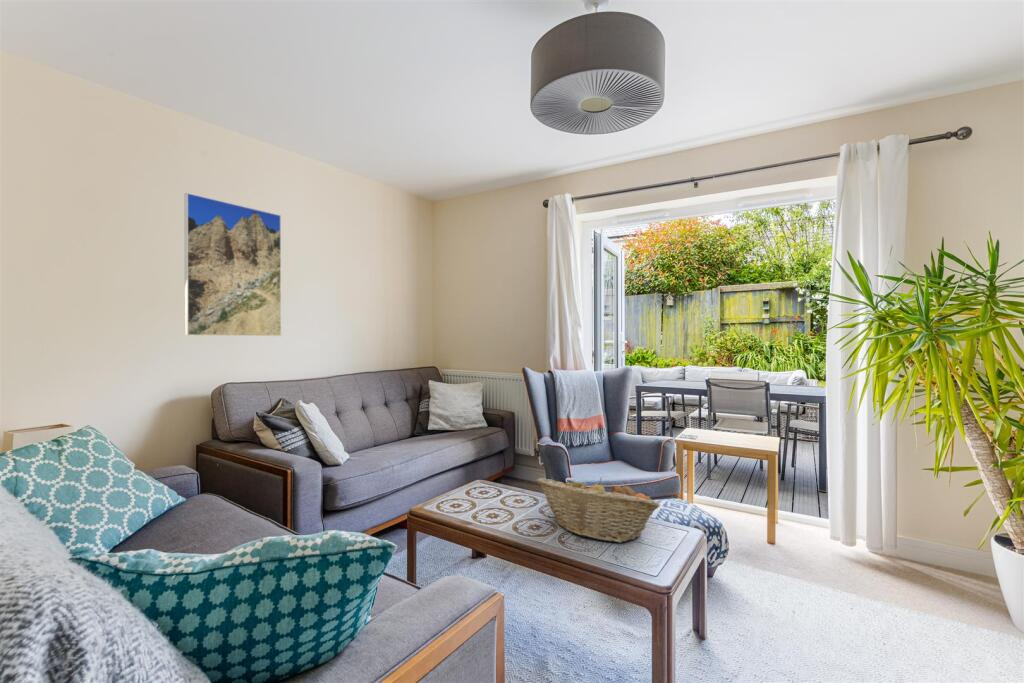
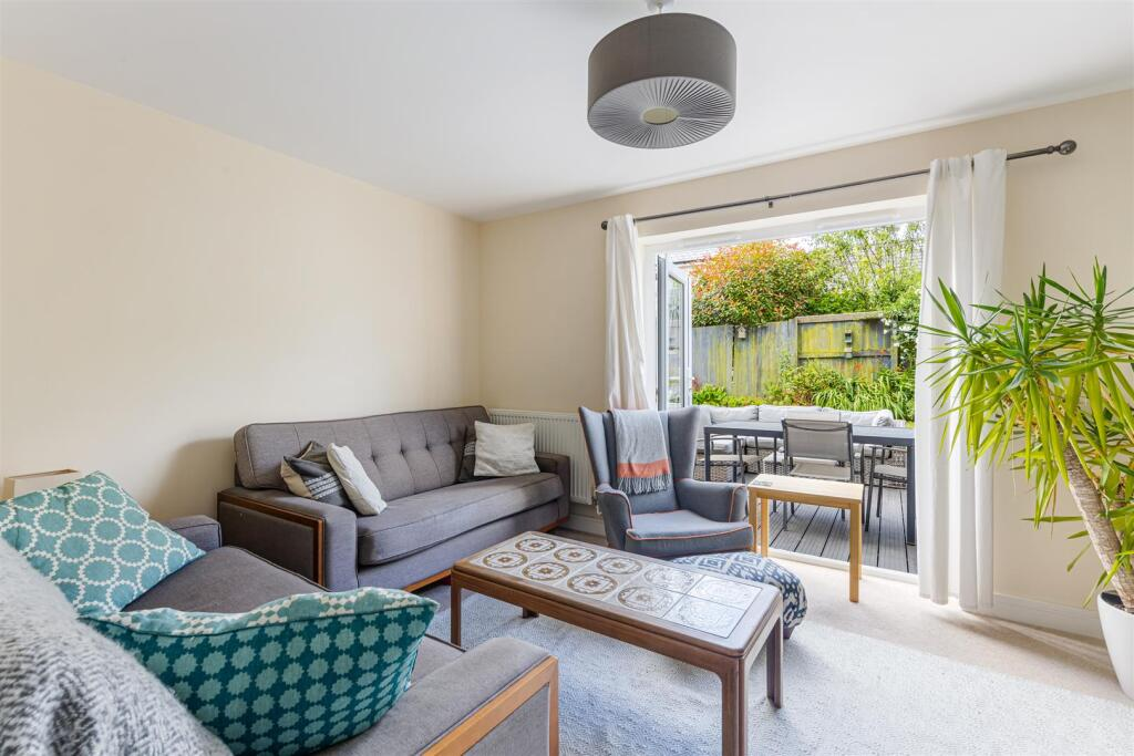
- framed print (236, 270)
- fruit basket (595, 501)
